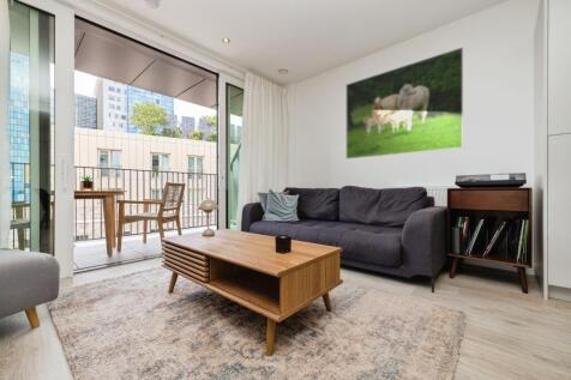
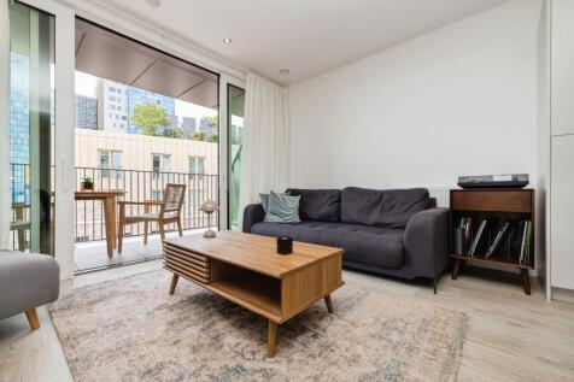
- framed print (396, 111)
